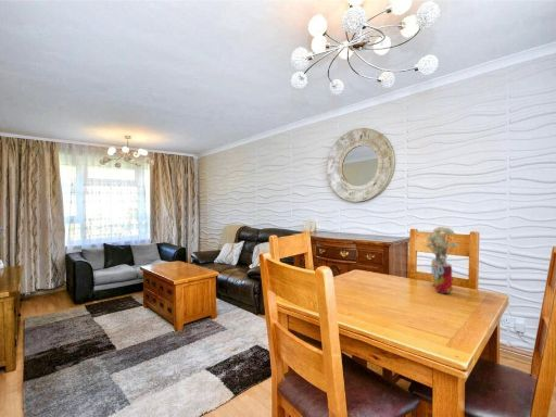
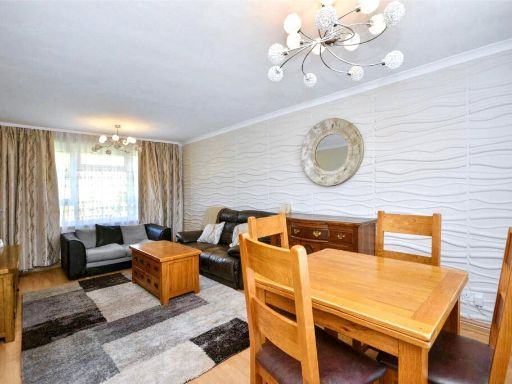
- flower arrangement (438, 257)
